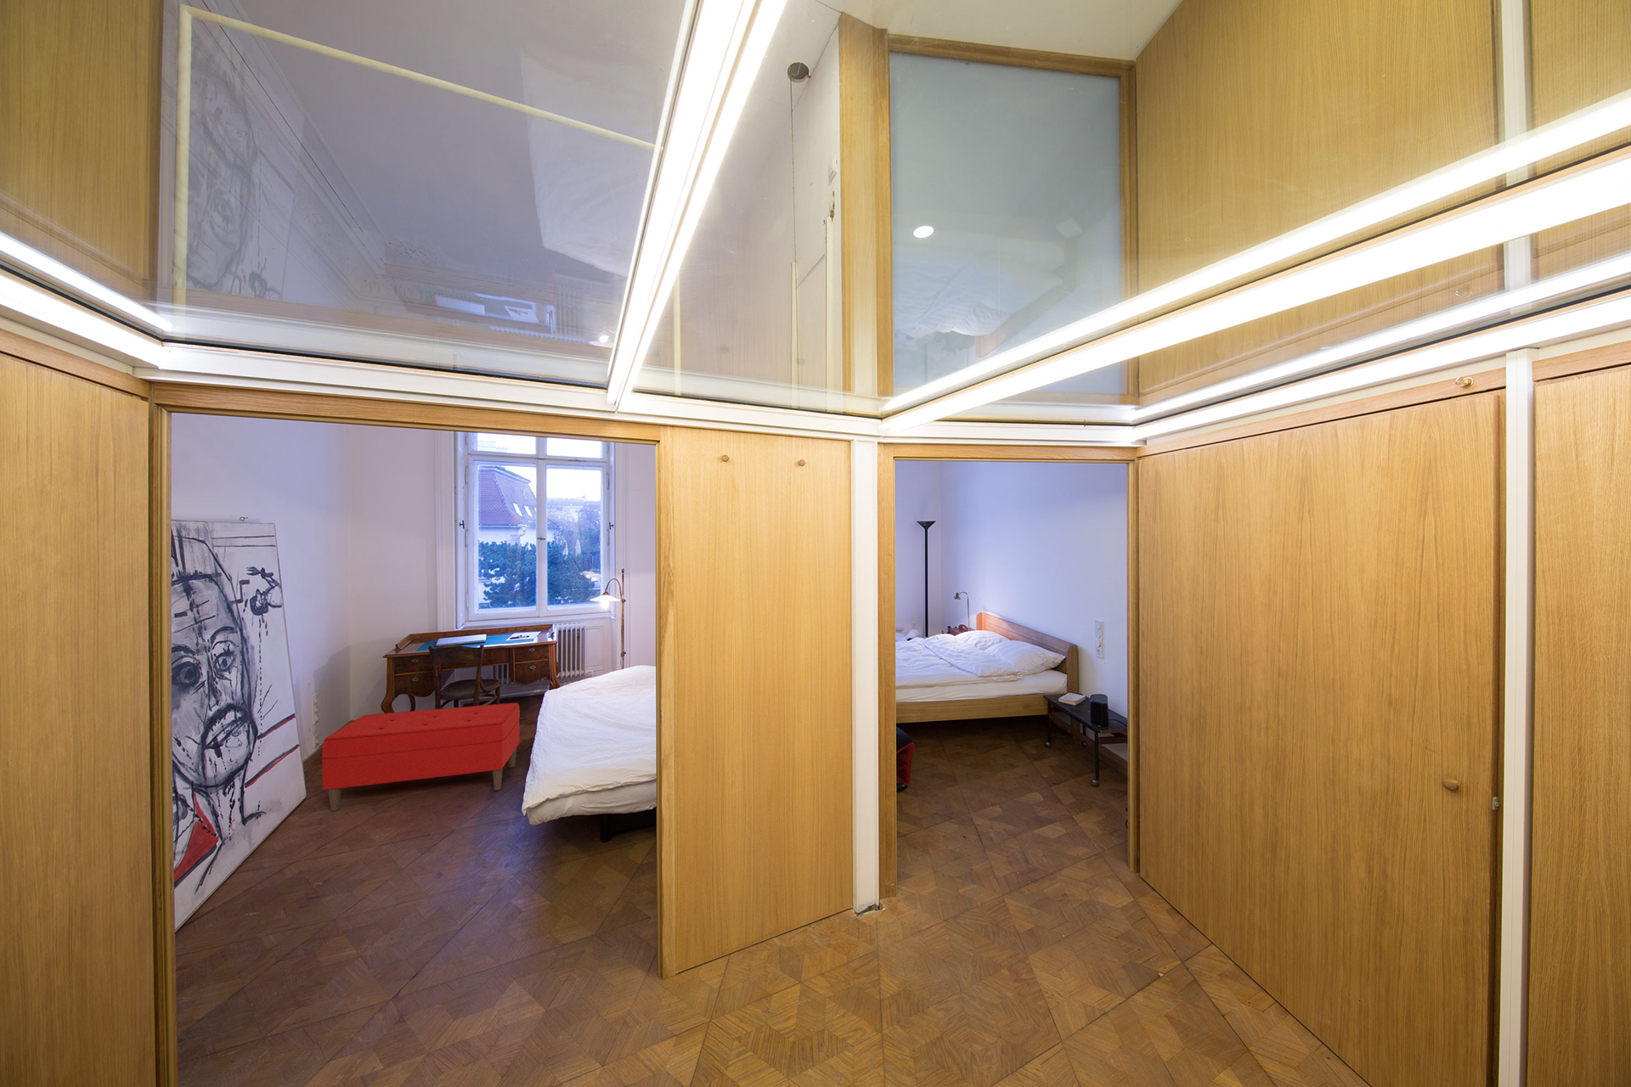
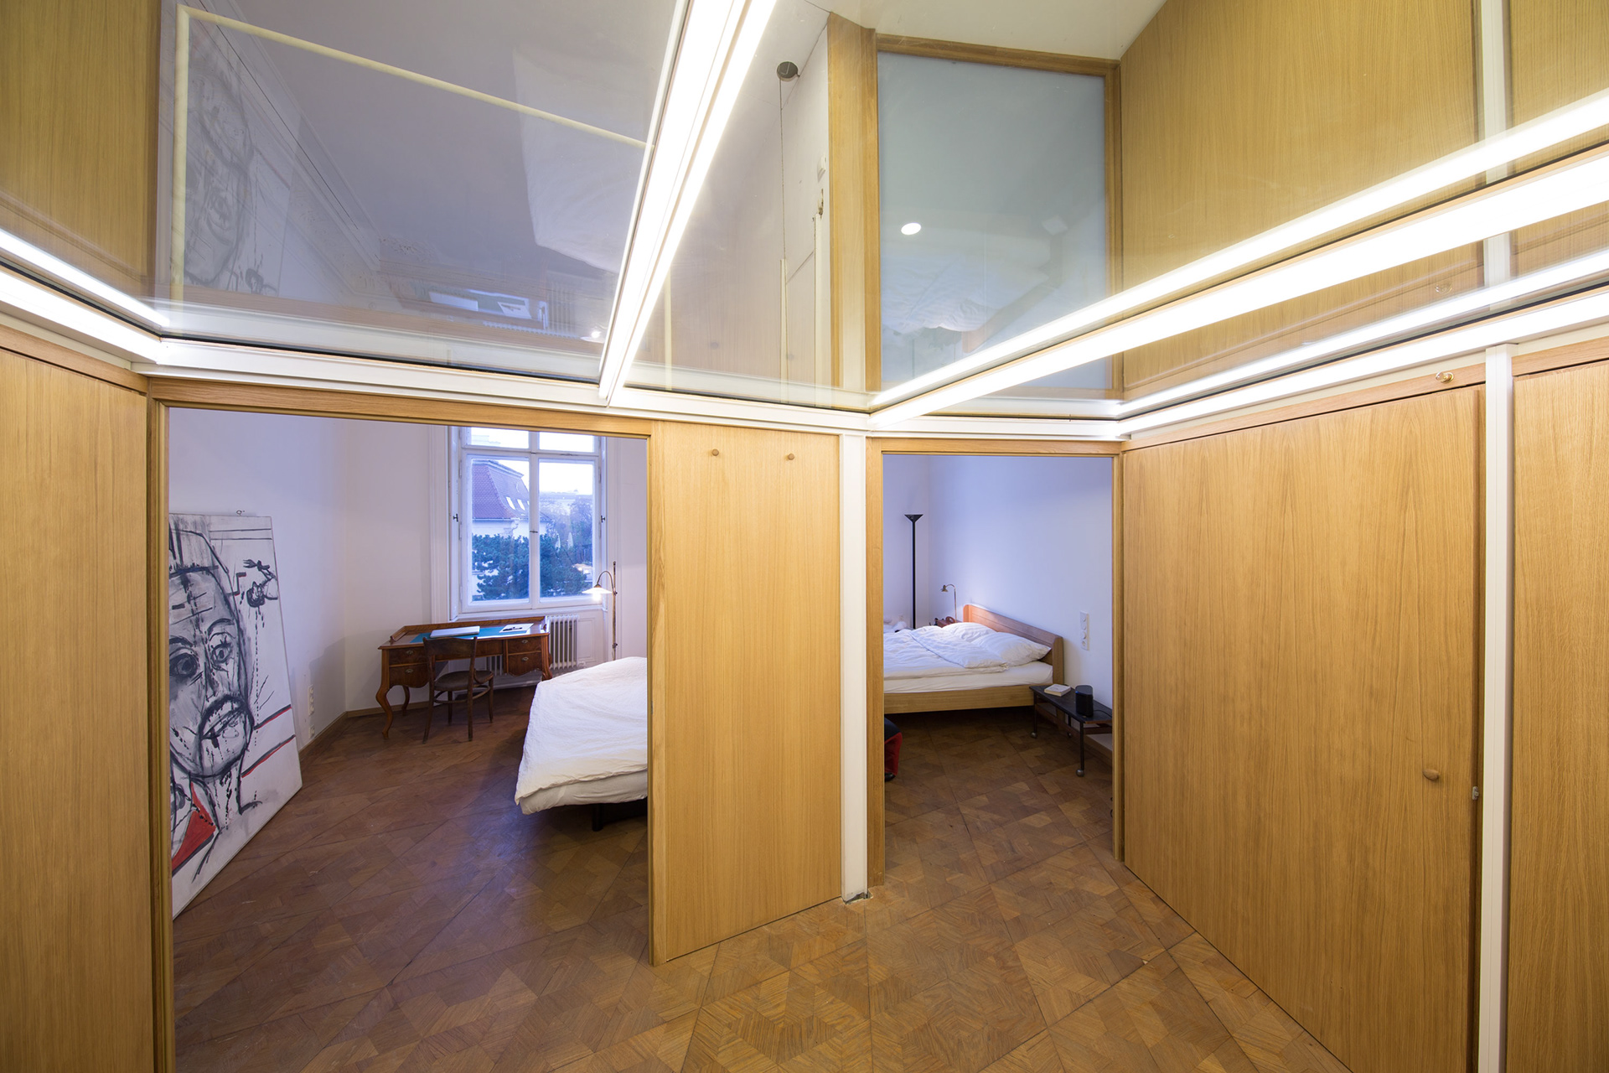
- bench (431, 752)
